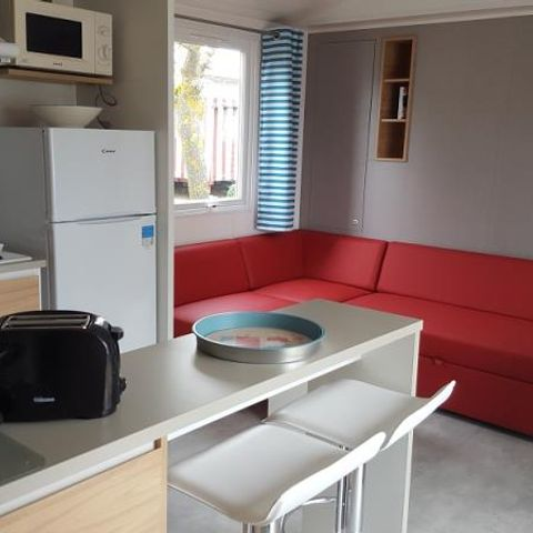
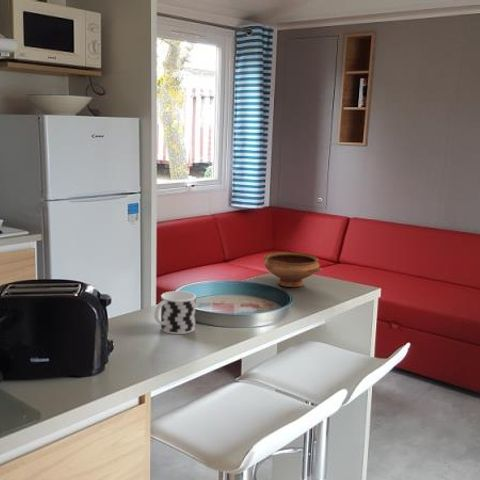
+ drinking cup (291, 270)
+ cup (173, 313)
